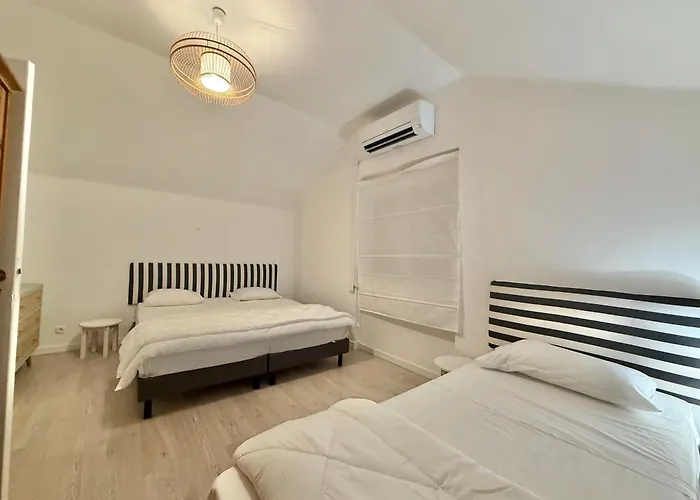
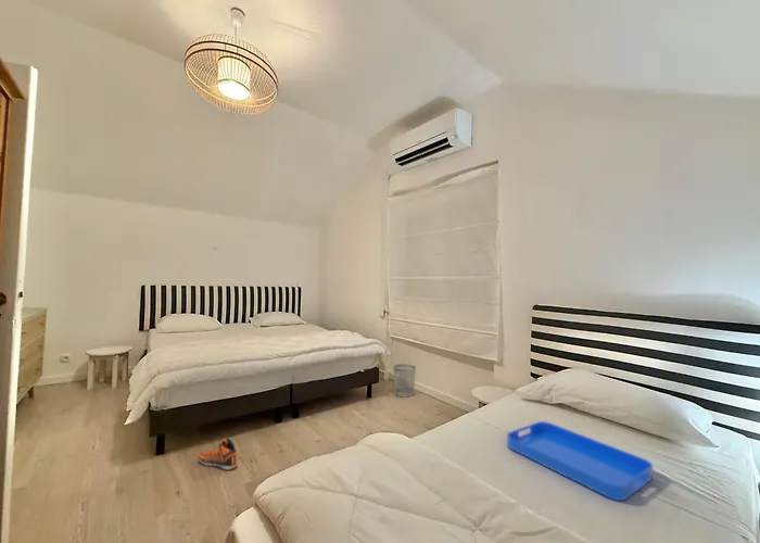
+ wastebasket (404, 380)
+ sneaker (218, 451)
+ serving tray (573, 453)
